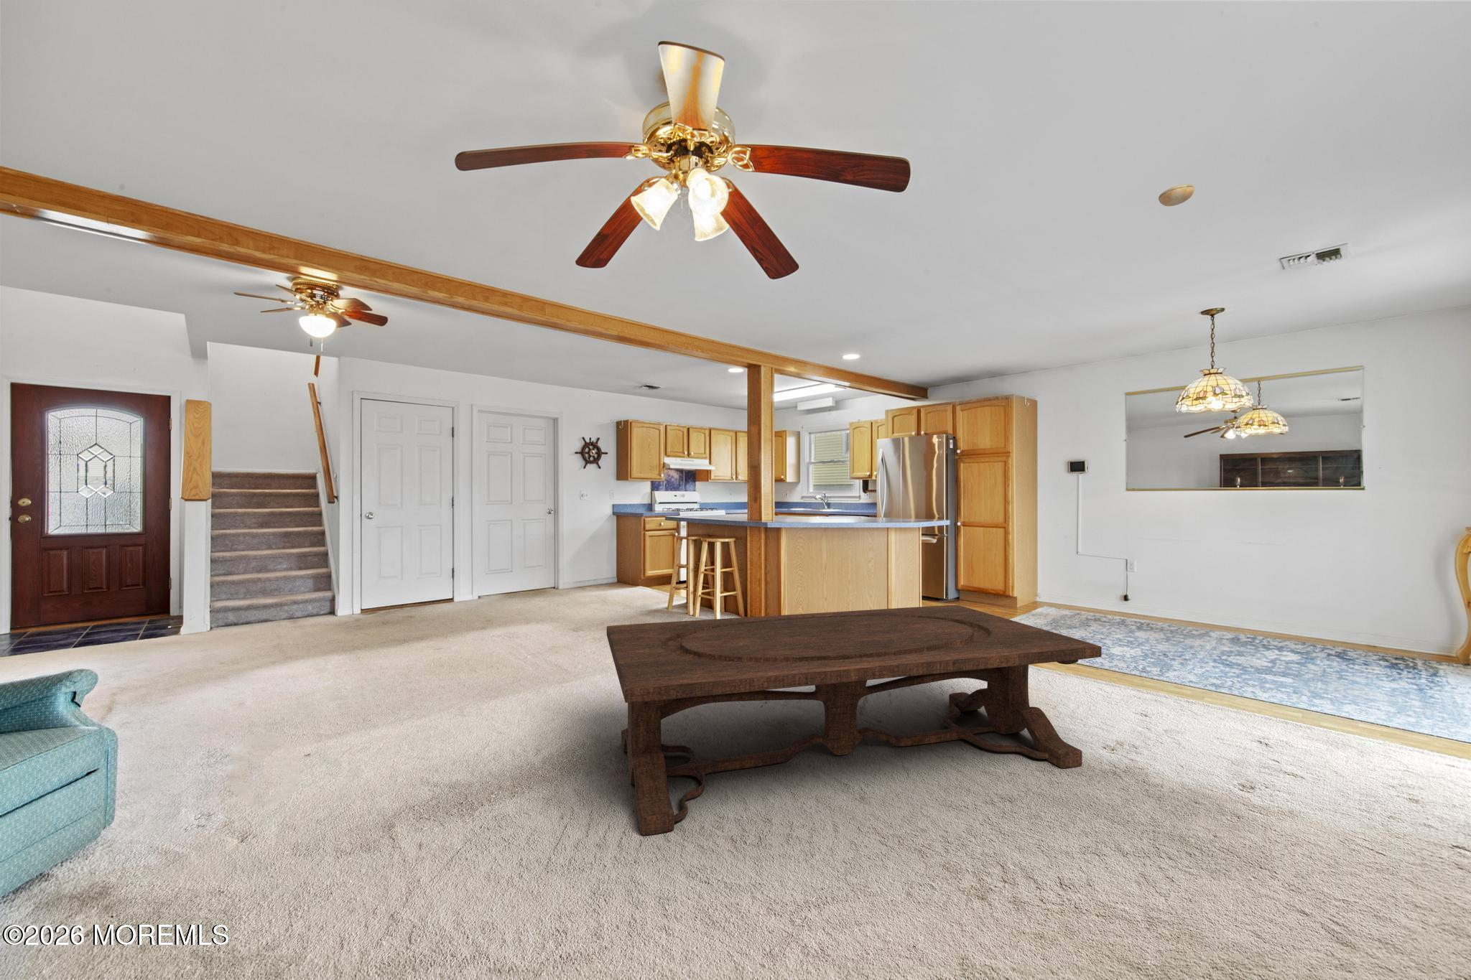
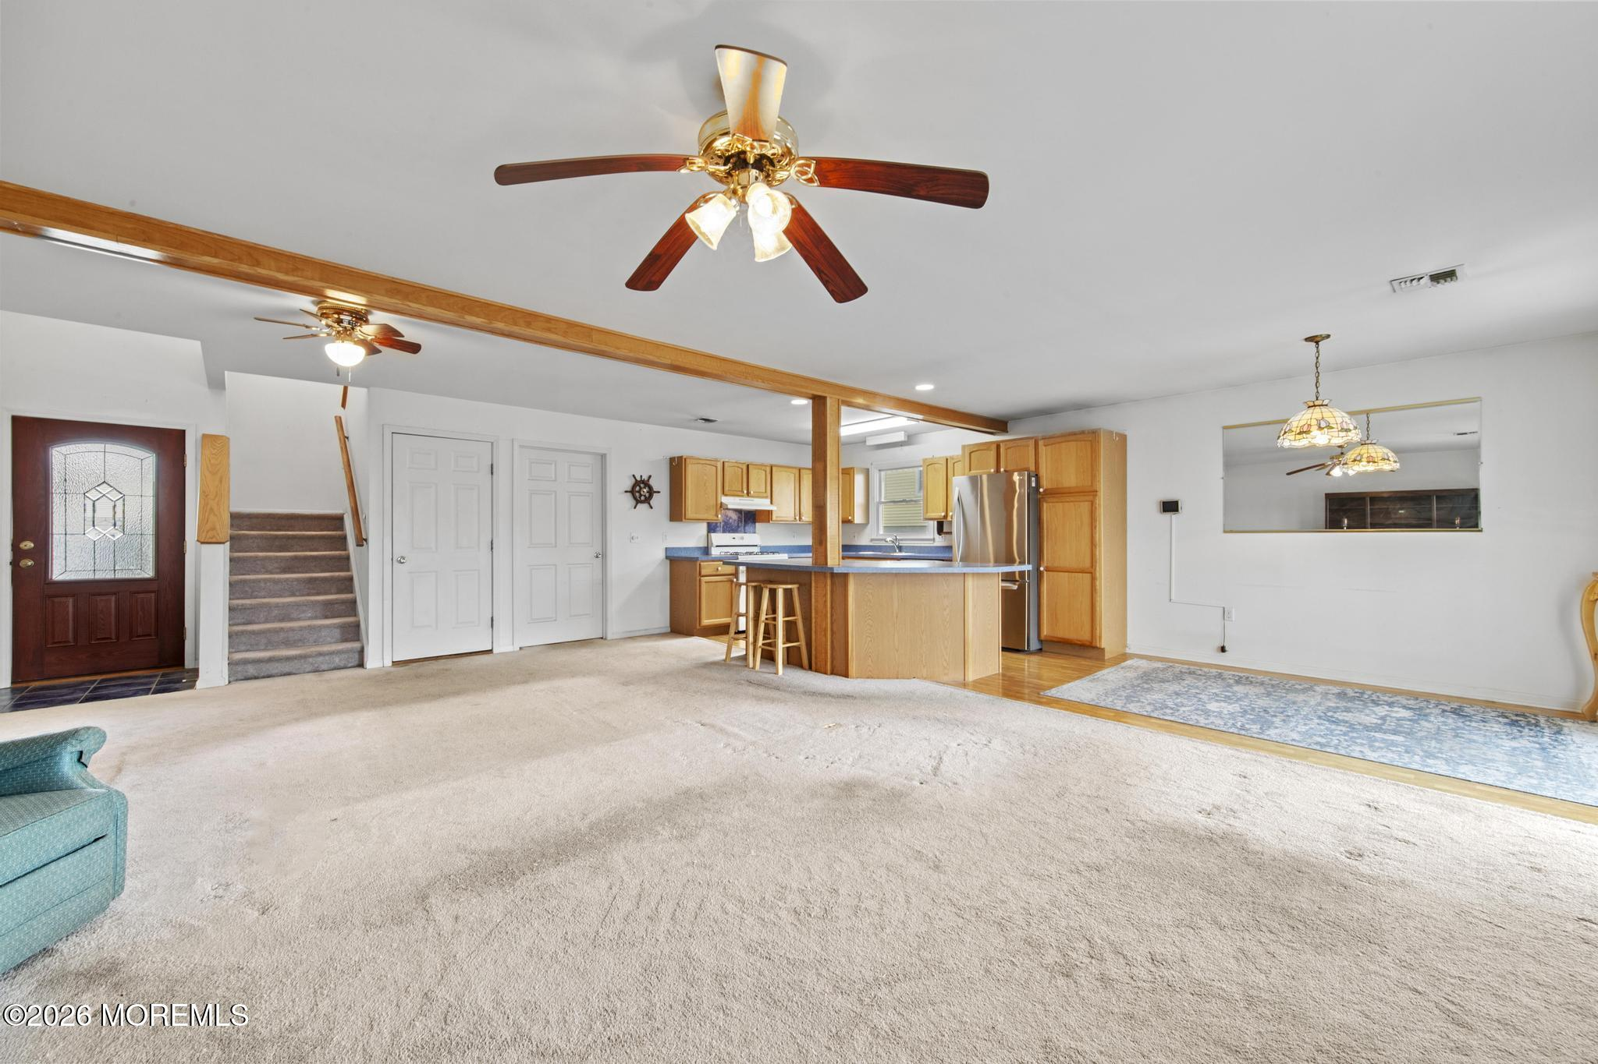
- smoke detector (1176, 196)
- dining table (837, 693)
